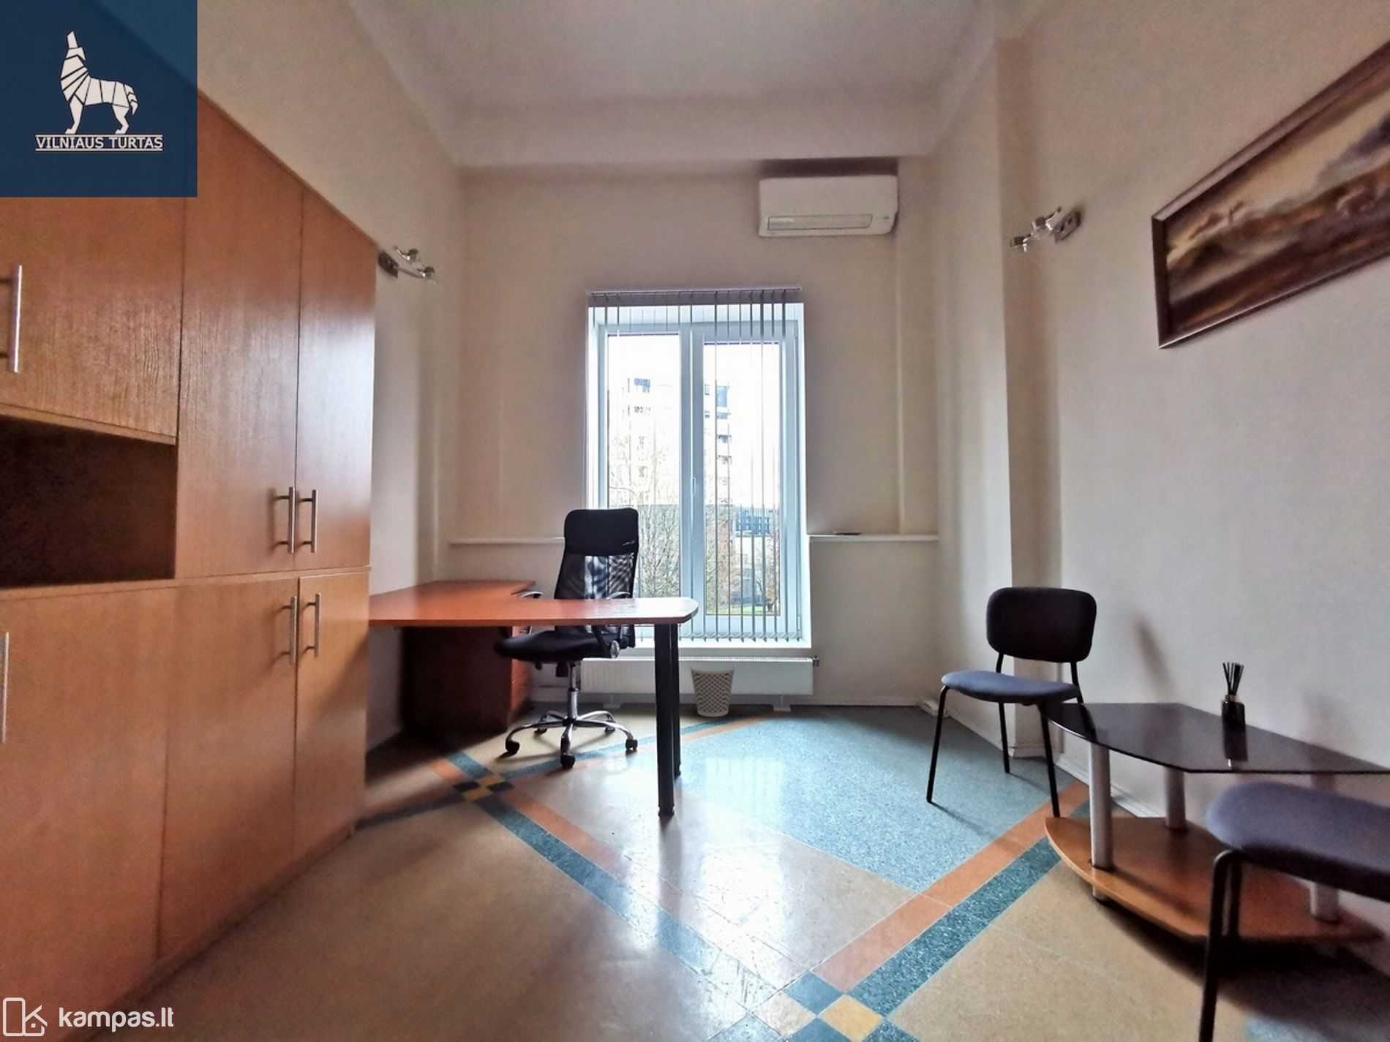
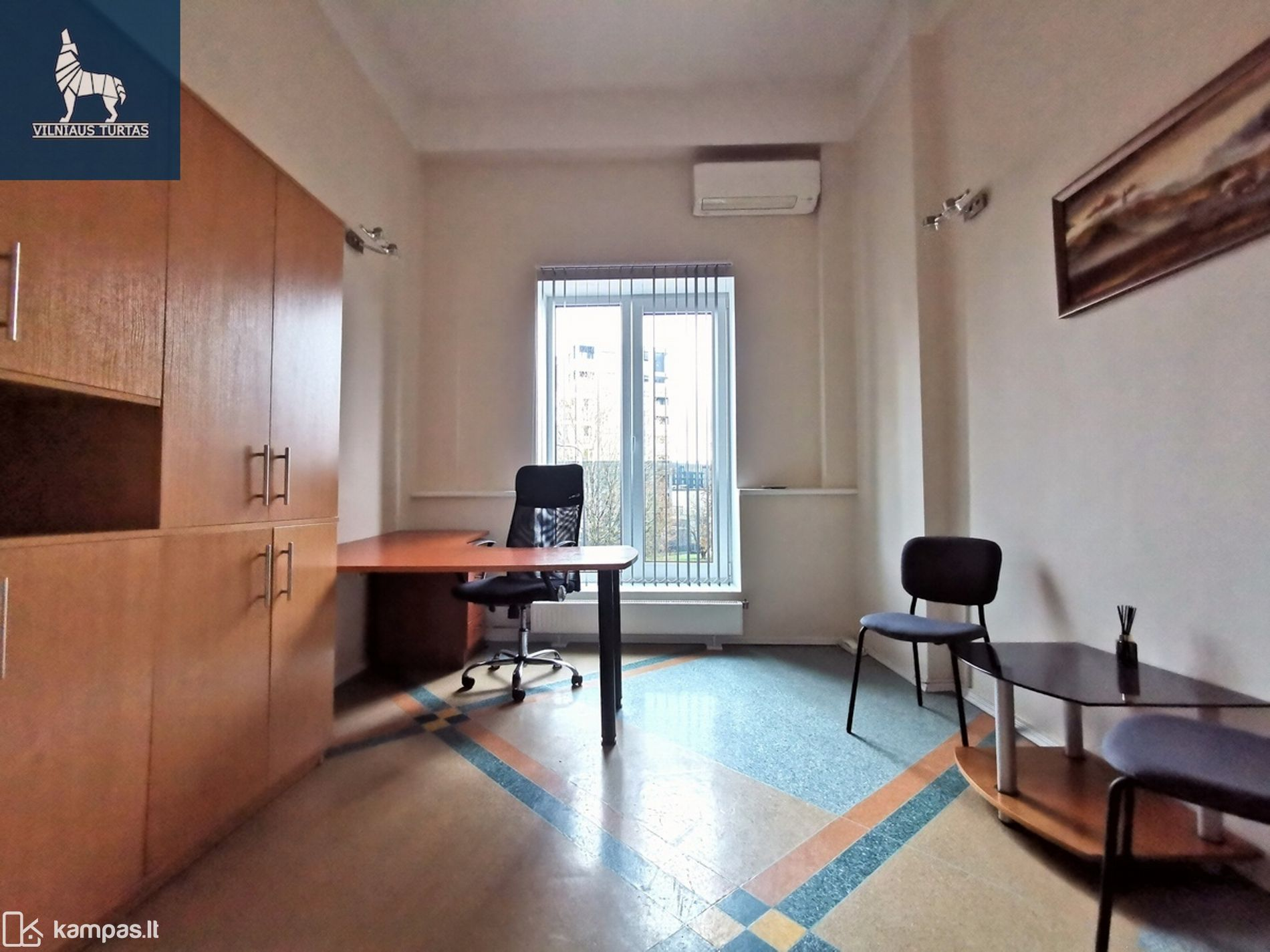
- wastebasket (713, 688)
